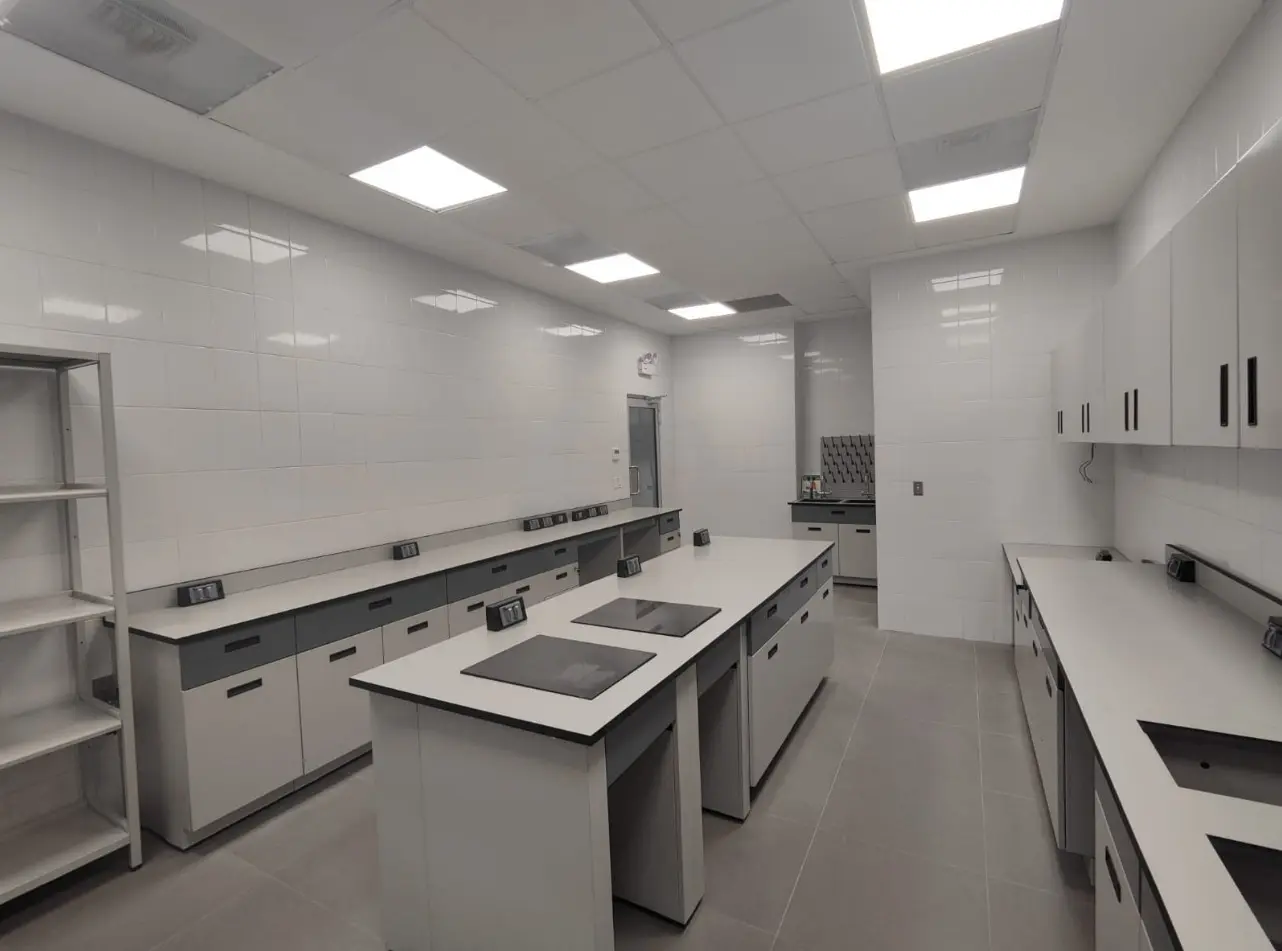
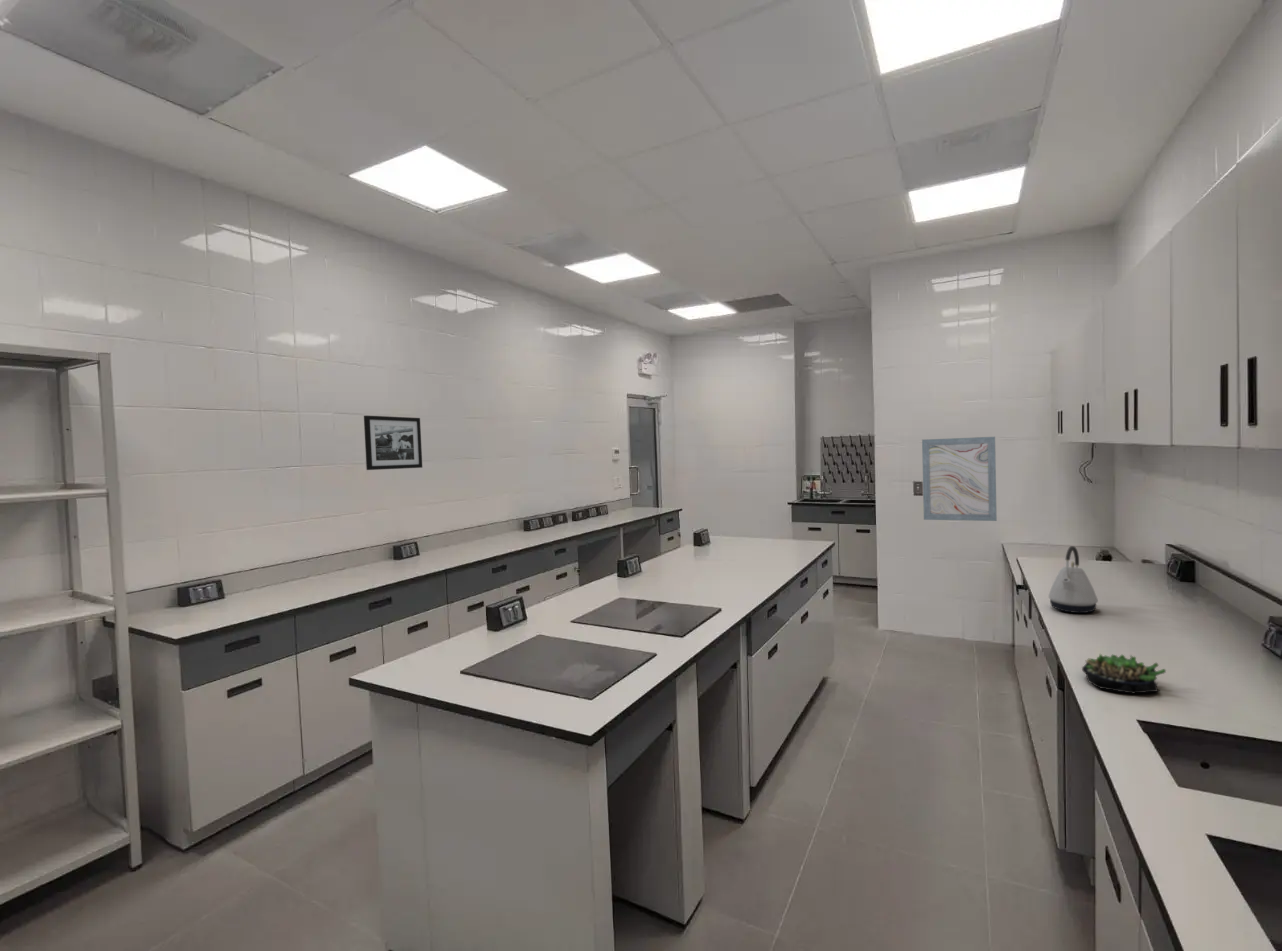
+ picture frame (394, 442)
+ kettle (1072, 578)
+ succulent plant (1122, 669)
+ wall art (958, 479)
